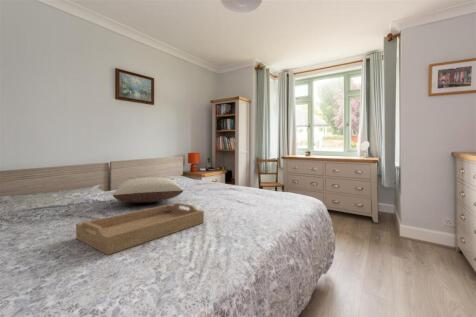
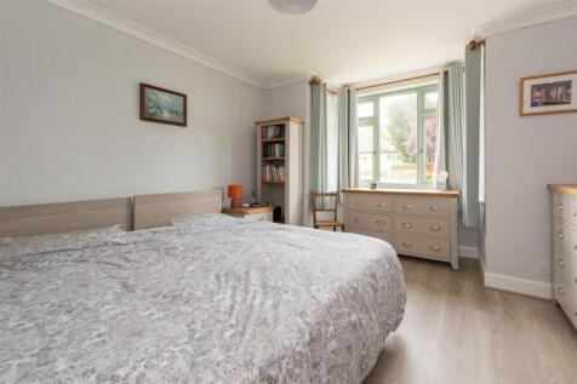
- pillow (148, 189)
- serving tray (146, 221)
